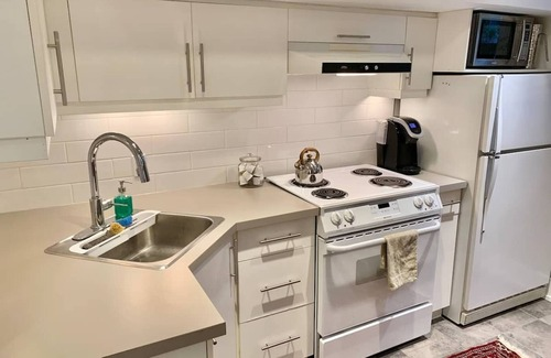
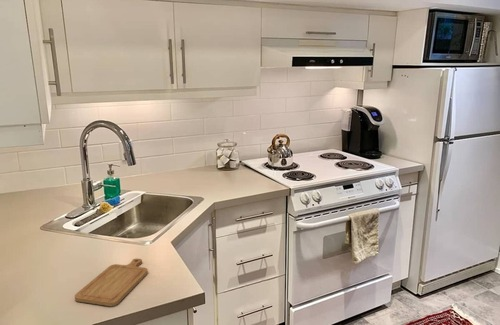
+ chopping board (118, 278)
